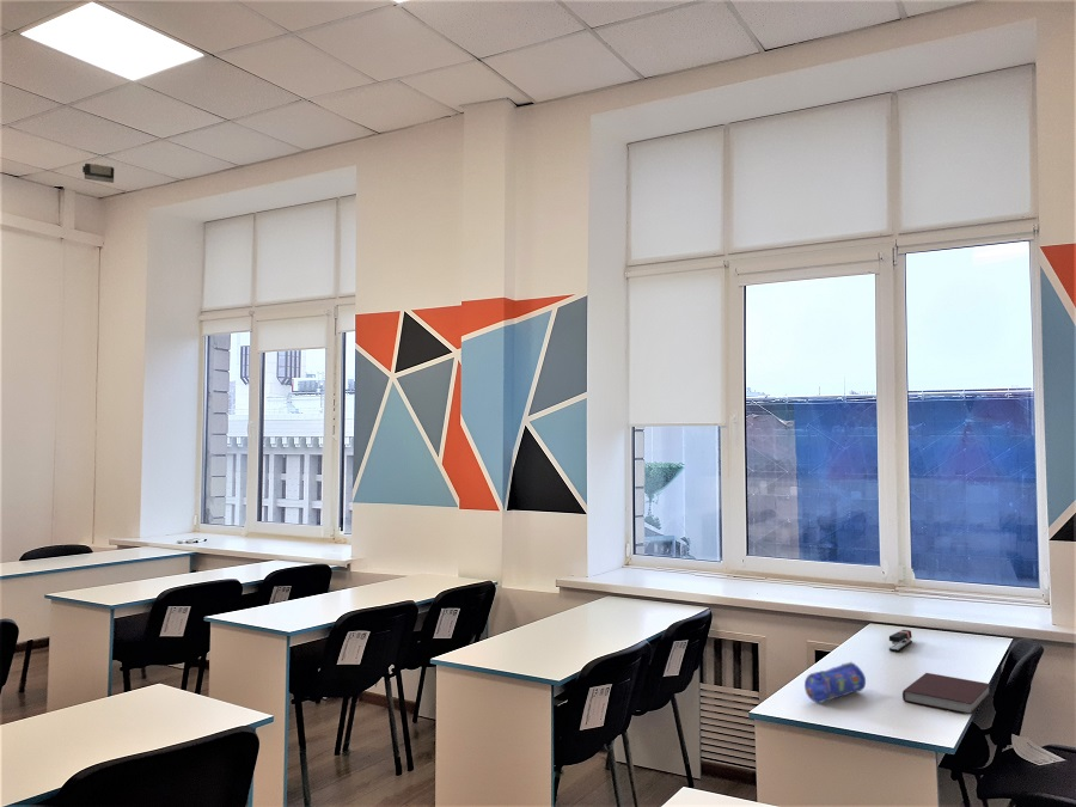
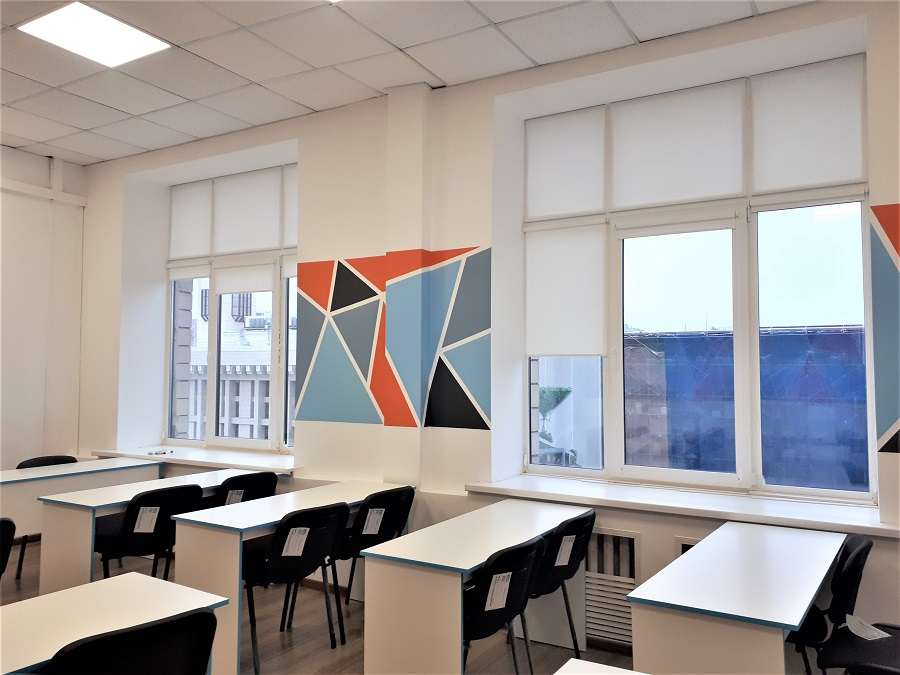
- notebook (947, 691)
- projector (98, 171)
- stapler (900, 638)
- pencil case (836, 680)
